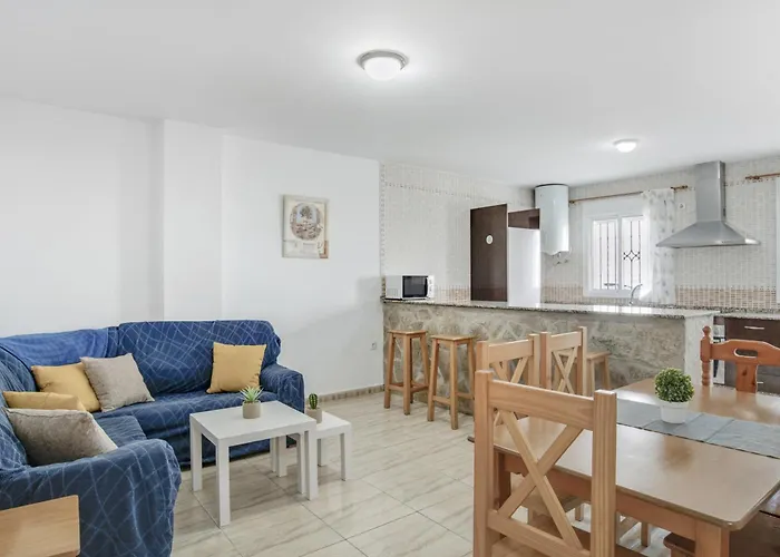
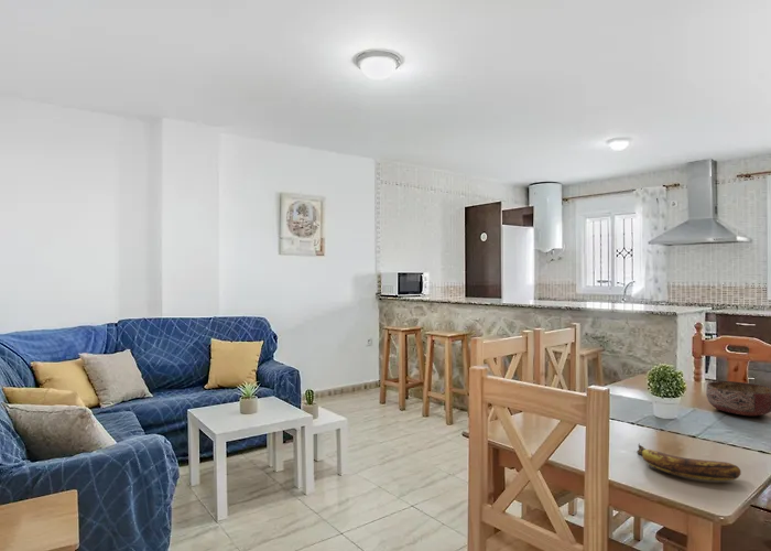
+ bowl (740, 399)
+ banana (684, 461)
